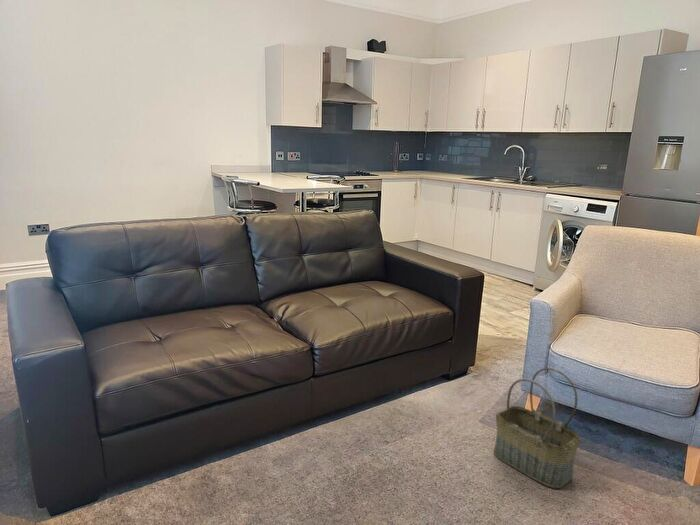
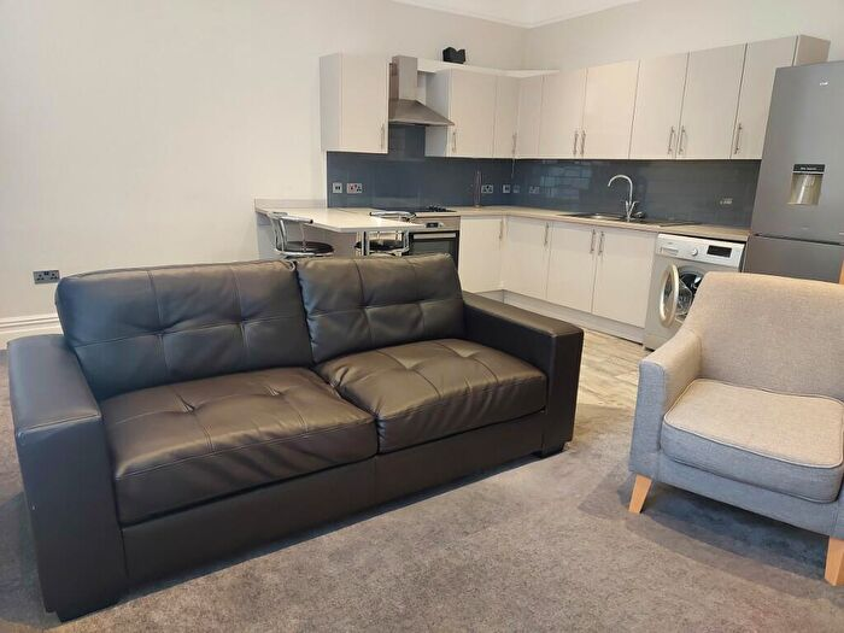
- basket (537, 420)
